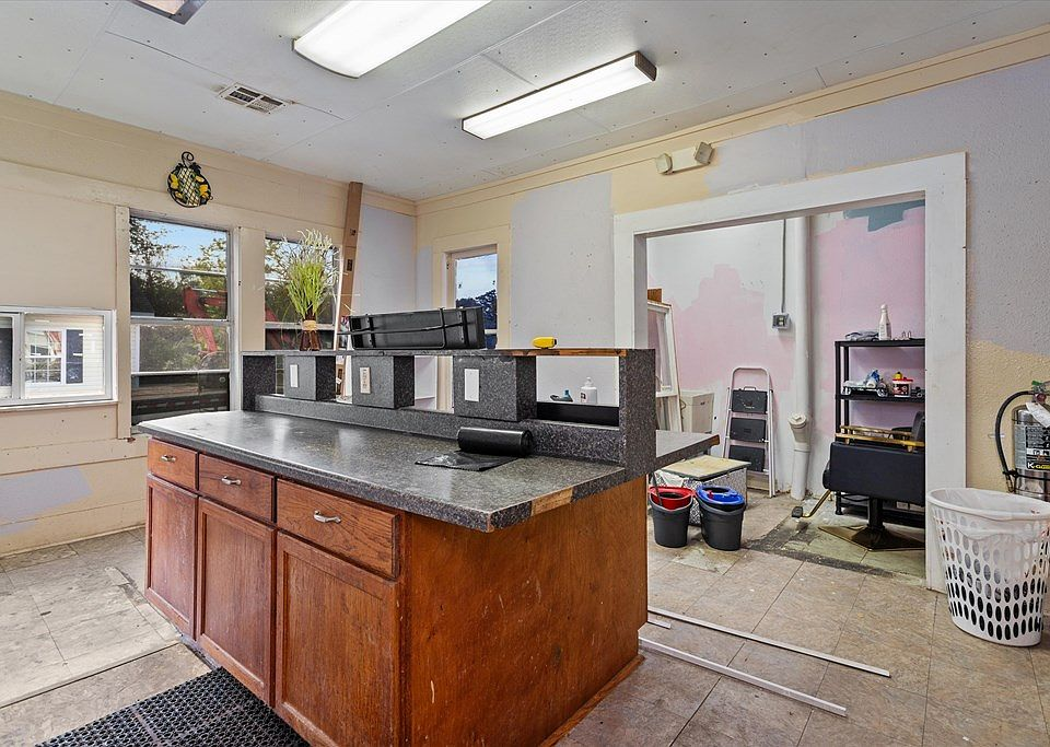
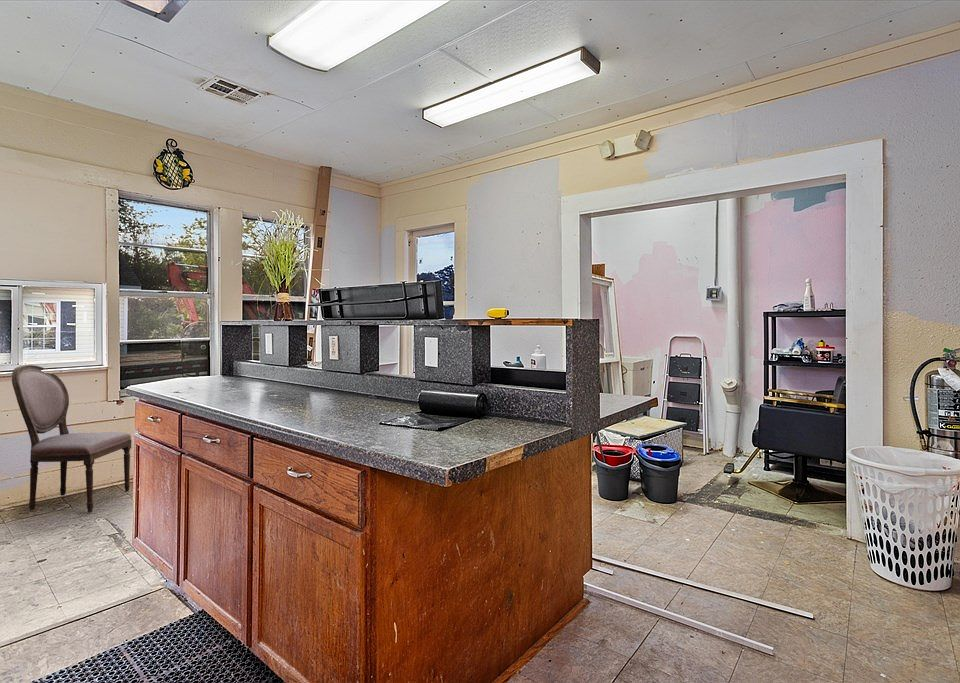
+ dining chair (77, 433)
